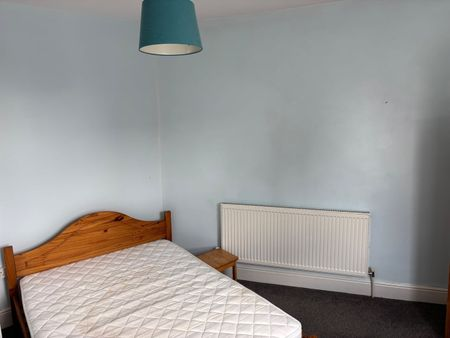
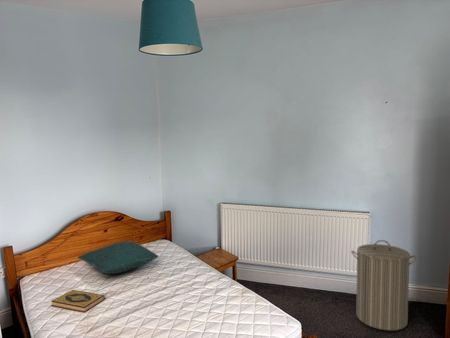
+ pillow (118, 257)
+ hardback book (78, 300)
+ laundry hamper (382, 279)
